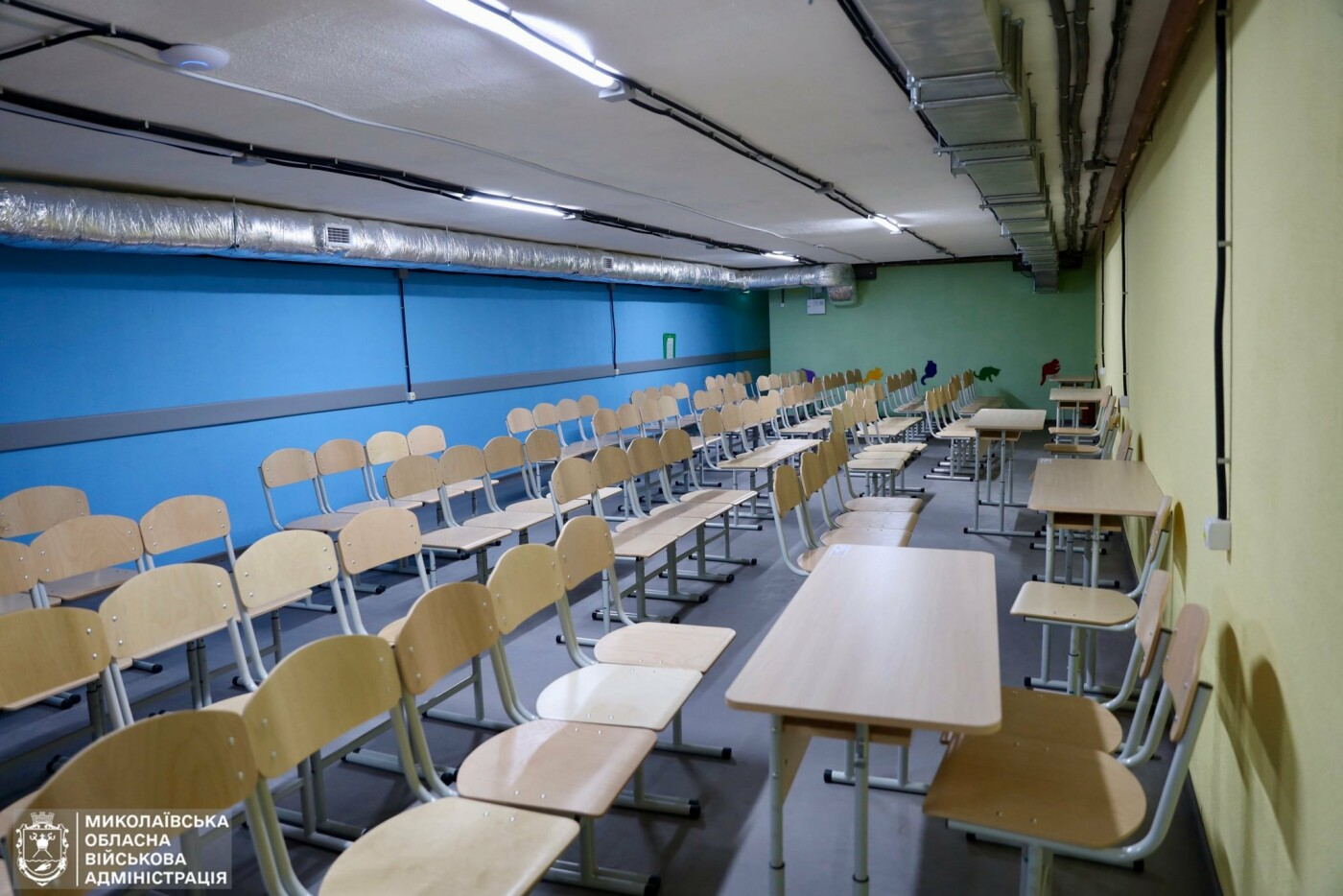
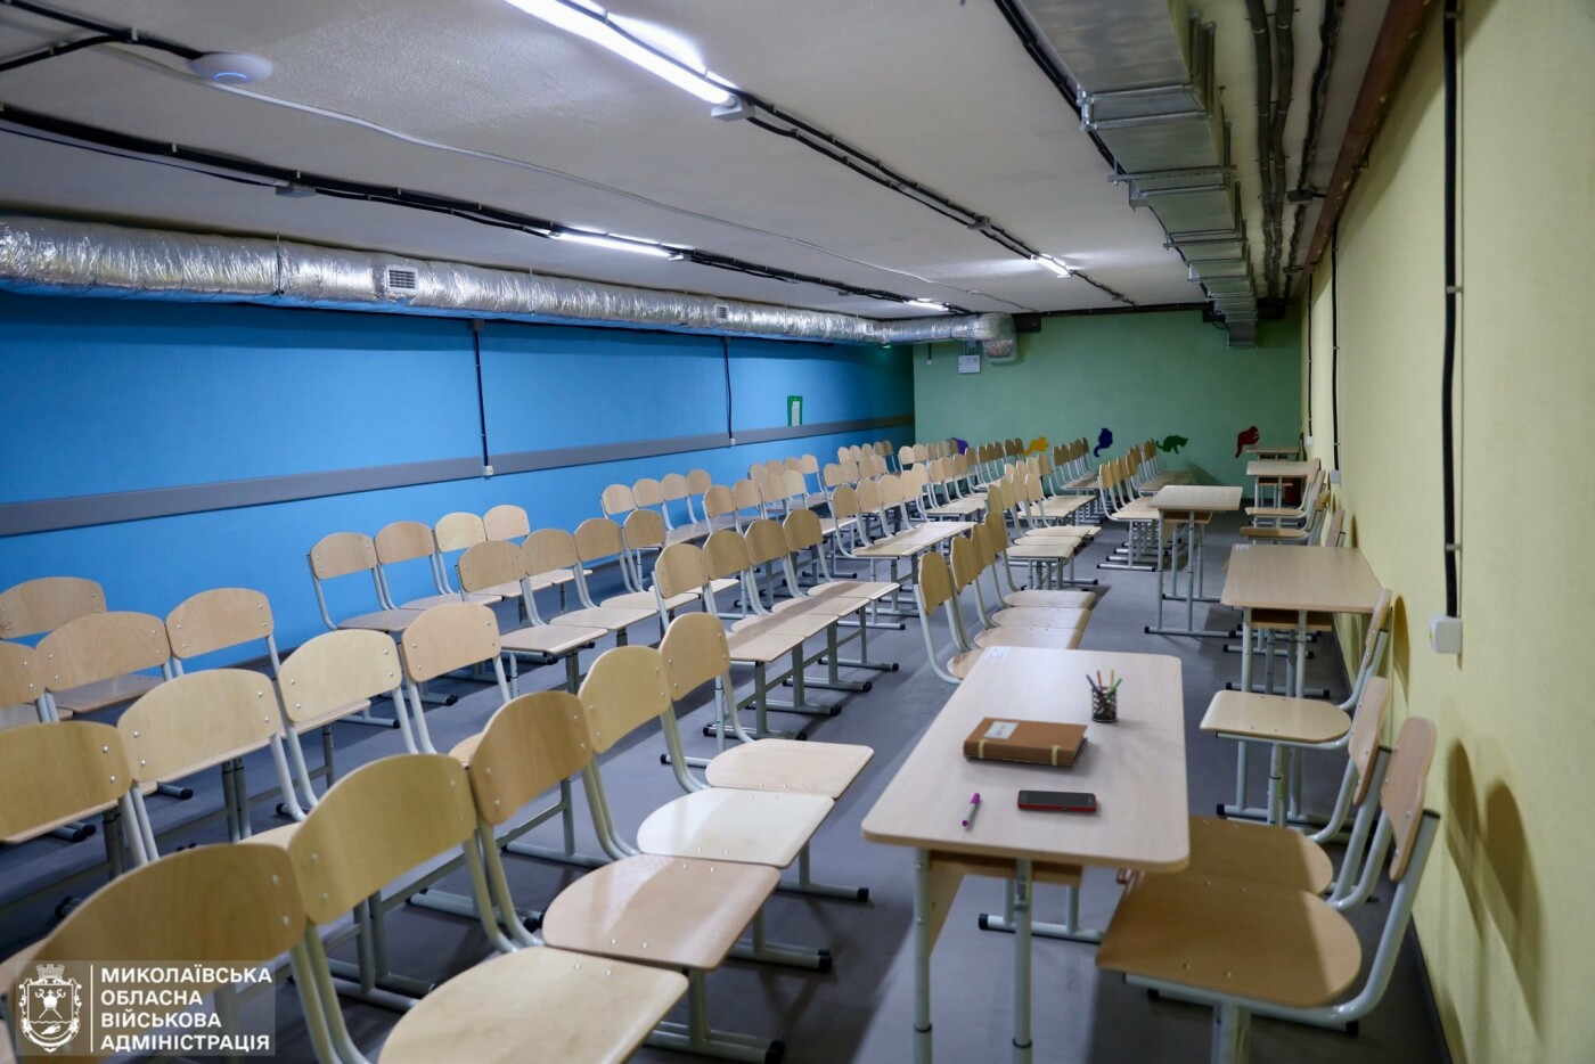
+ pen holder (1106, 694)
+ notebook (1023, 741)
+ pen (970, 809)
+ cell phone (1056, 800)
